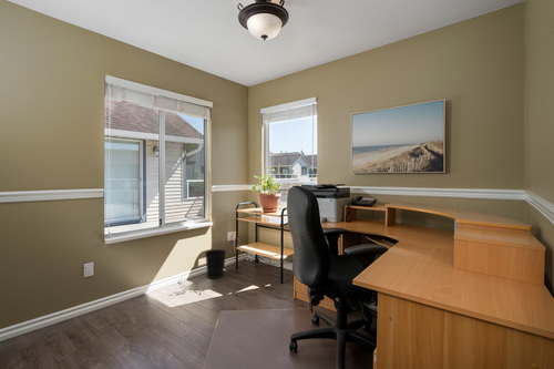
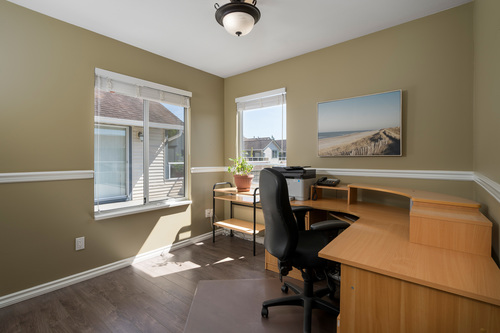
- wastebasket (215, 264)
